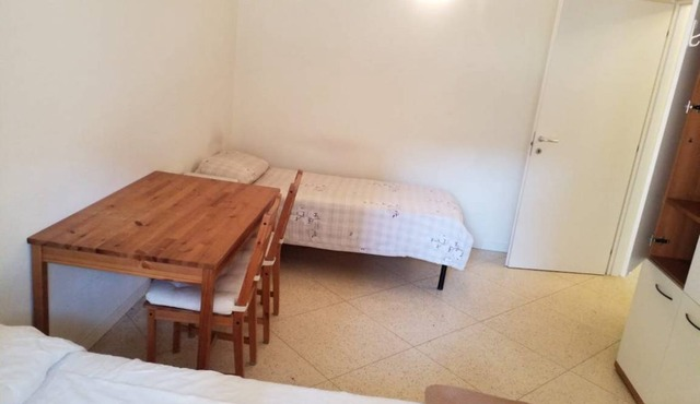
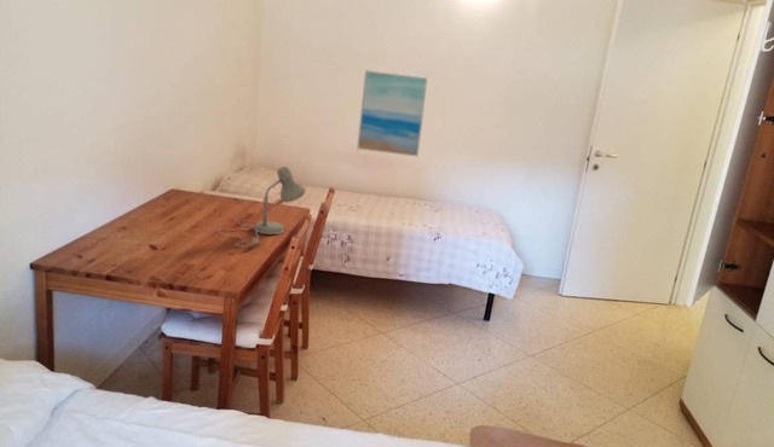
+ wall art (392, 114)
+ desk lamp (265, 201)
